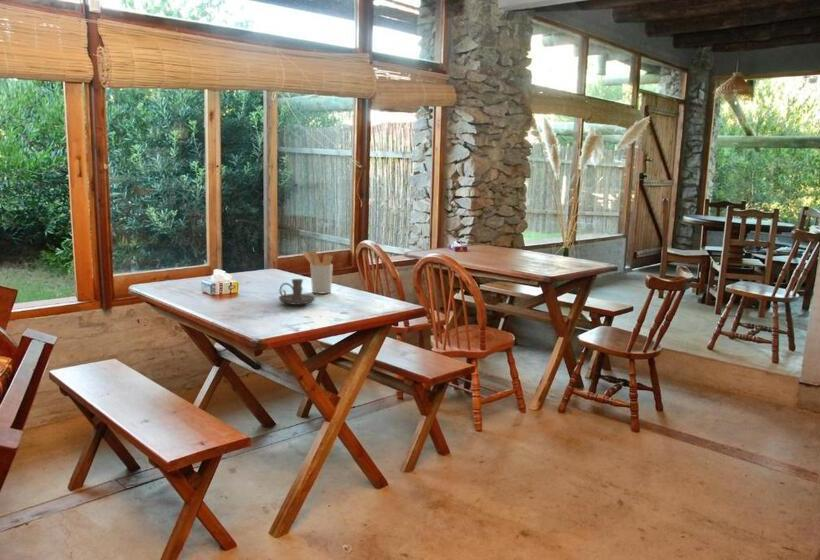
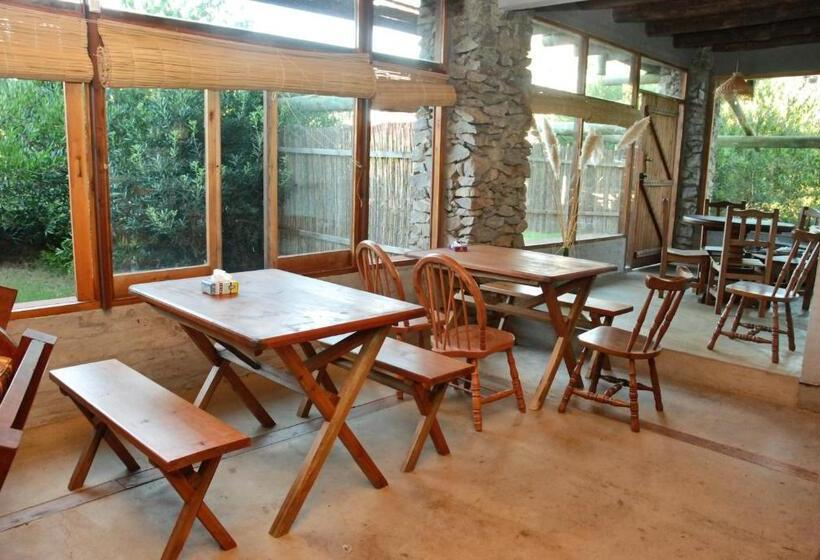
- candle holder (294, 291)
- utensil holder (317, 270)
